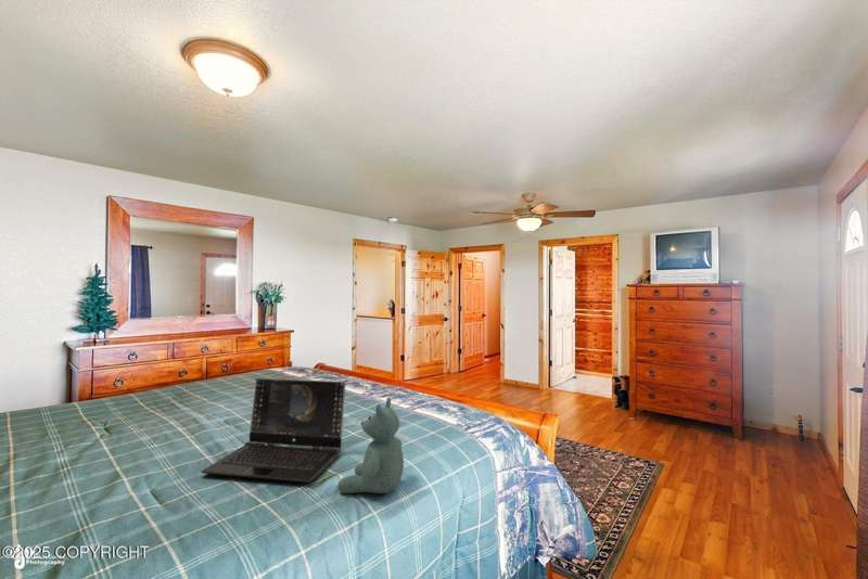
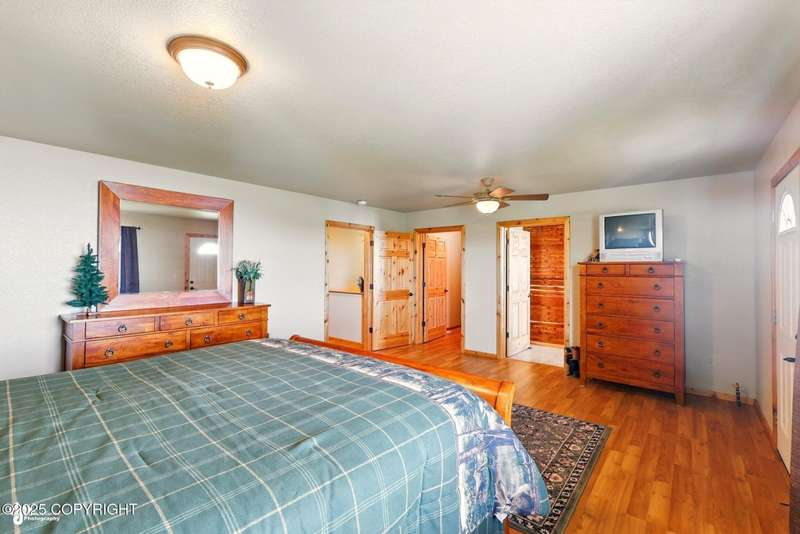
- laptop (279, 425)
- stuffed bear (372, 443)
